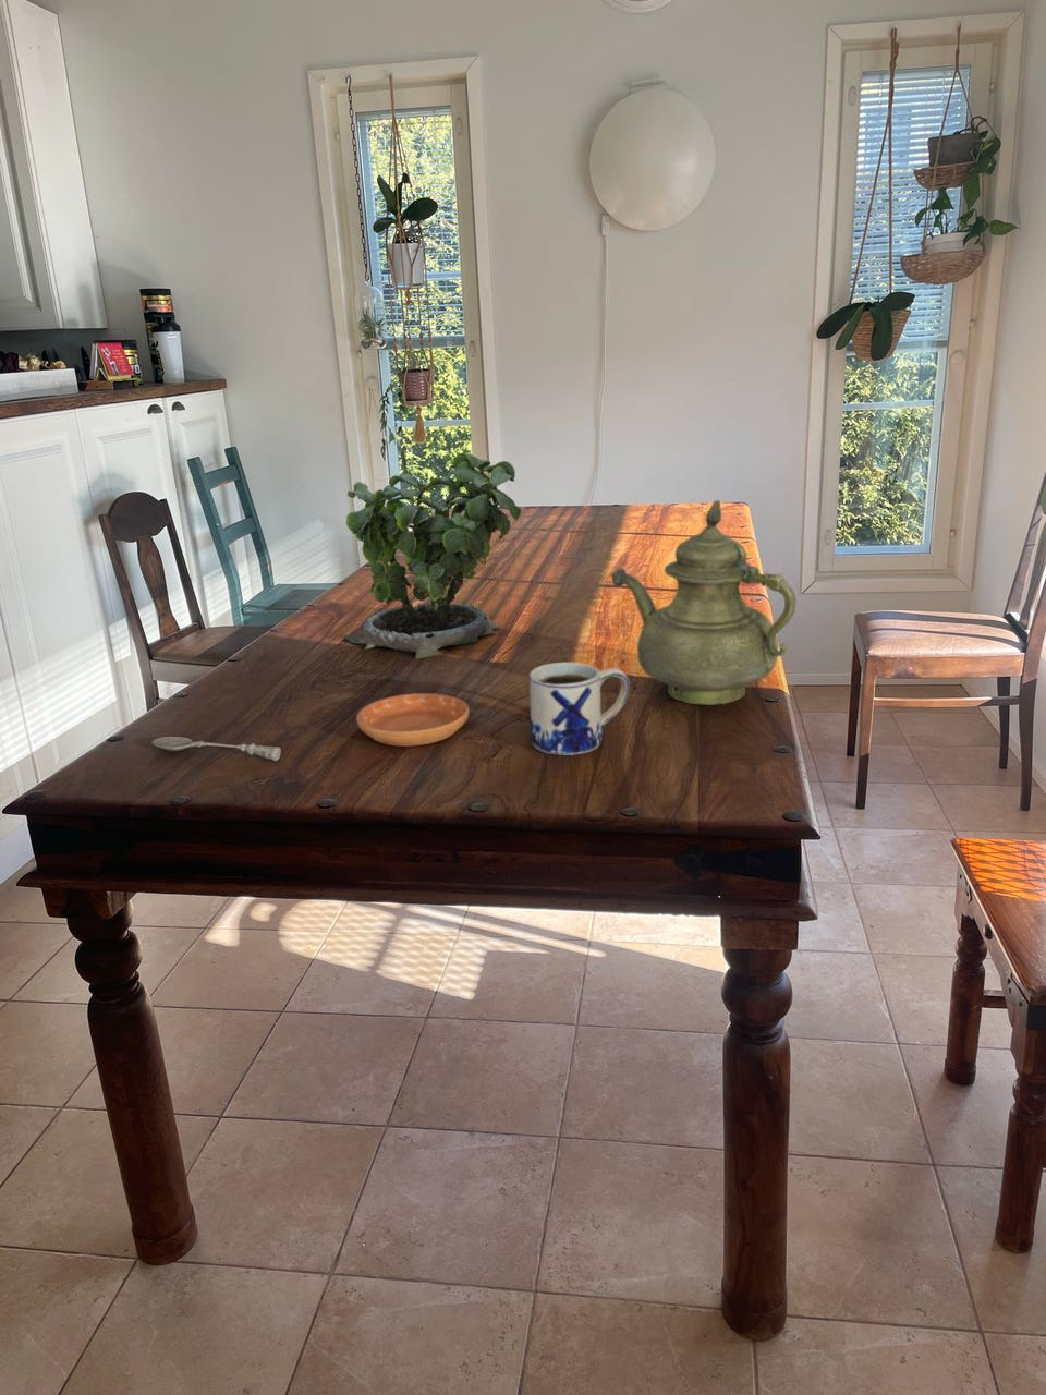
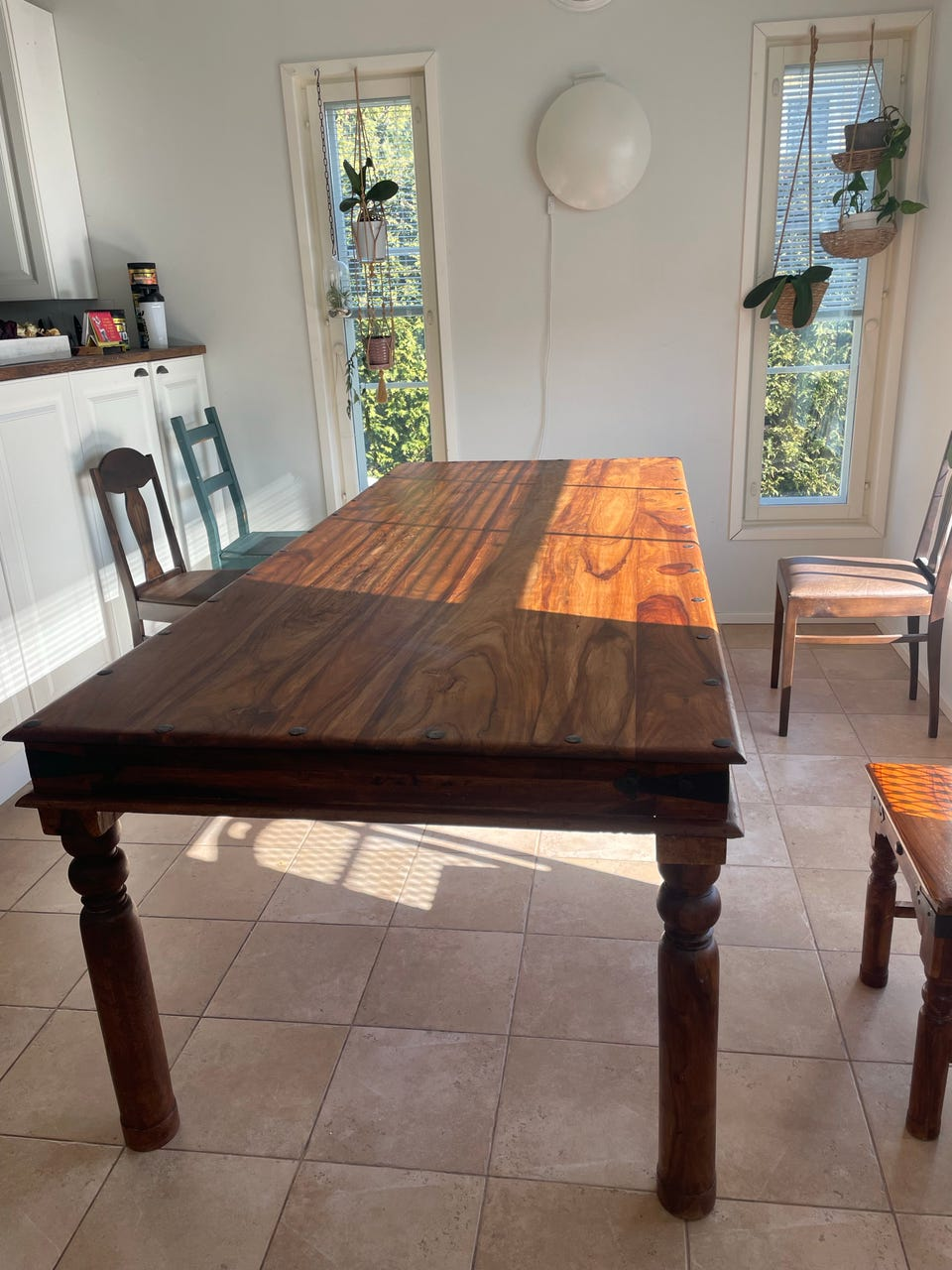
- potted plant (434, 543)
- soupspoon (214, 745)
- saucer (413, 721)
- teapot (698, 596)
- mug (575, 705)
